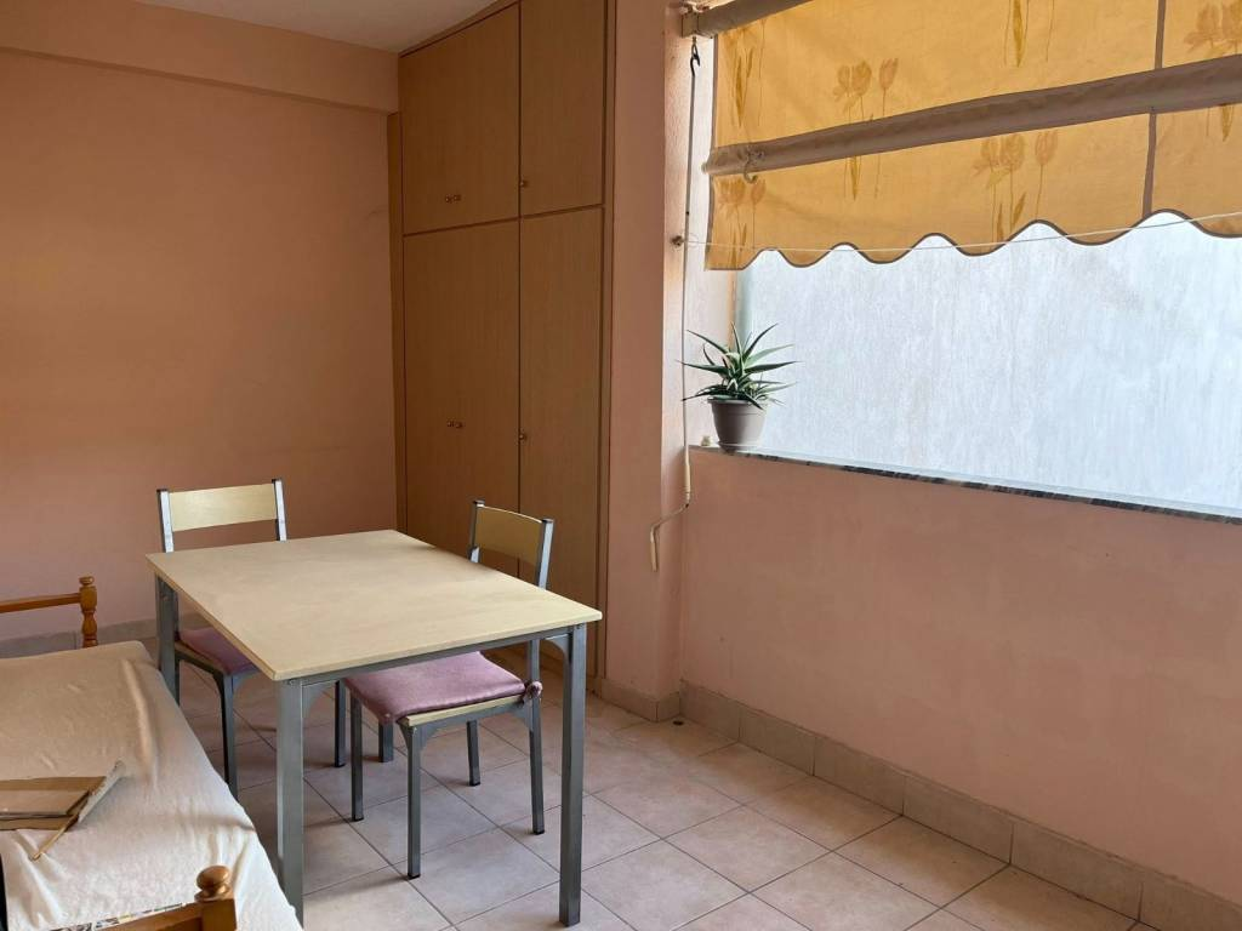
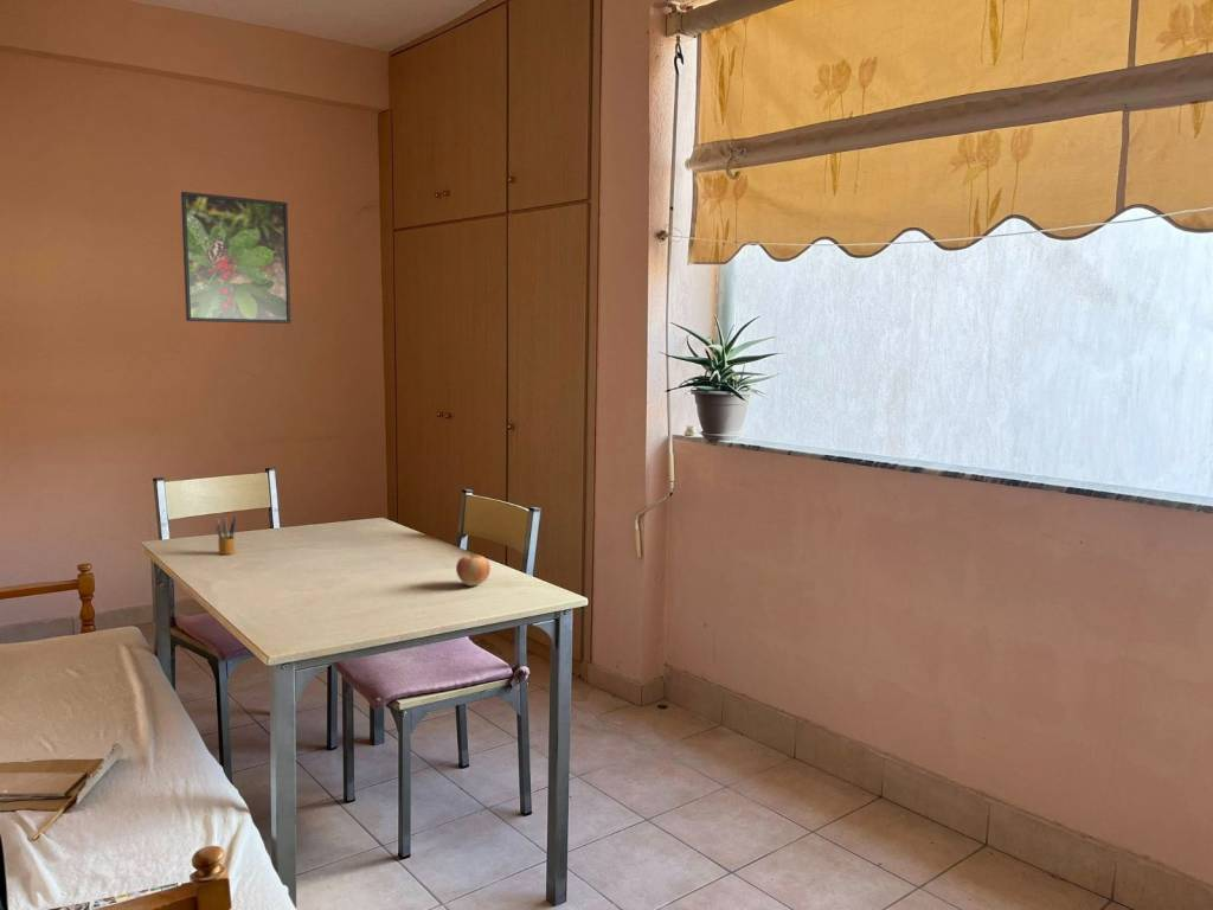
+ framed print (237, 259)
+ apple (473, 568)
+ pencil box (226, 534)
